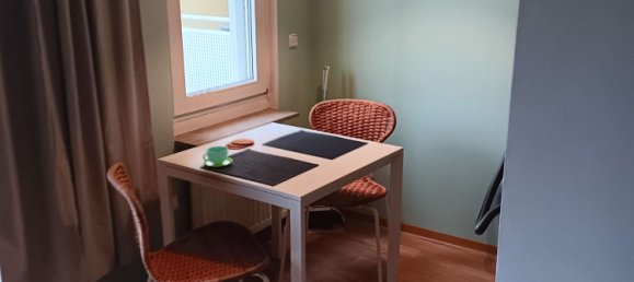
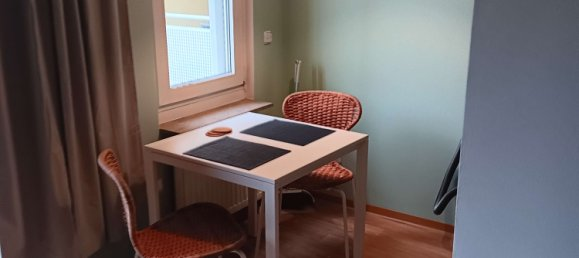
- cup (217, 156)
